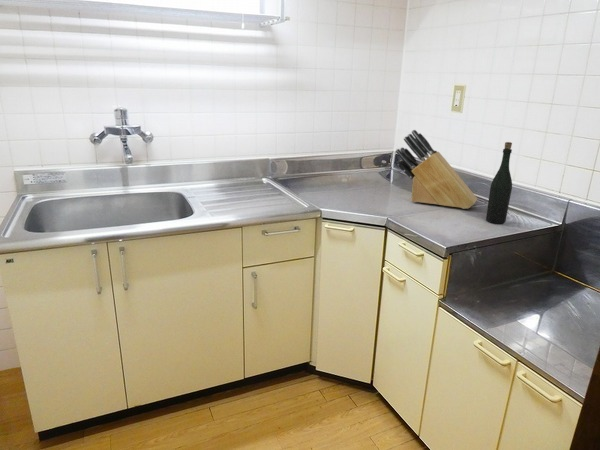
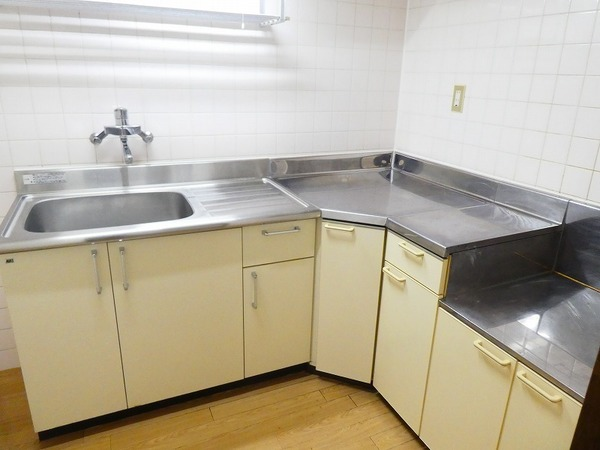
- knife block (436, 167)
- bottle (501, 182)
